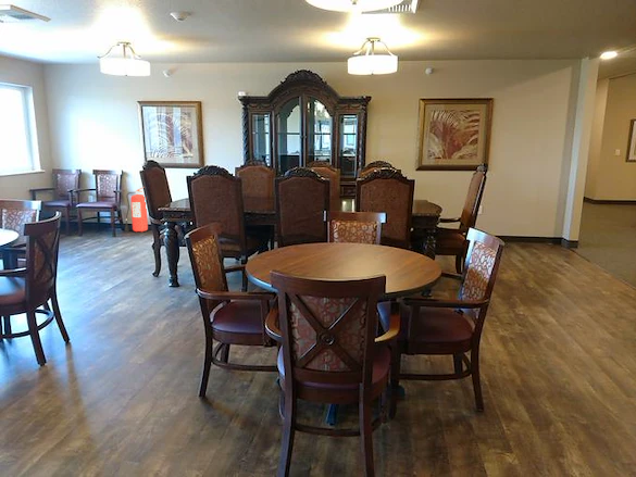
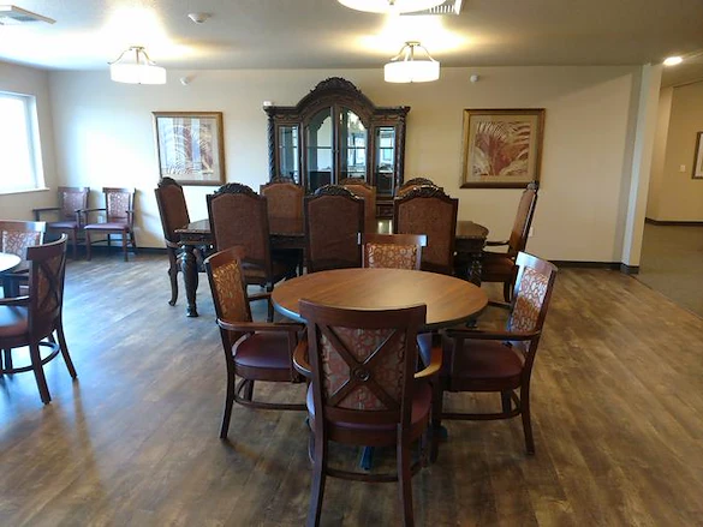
- fire extinguisher (135, 209)
